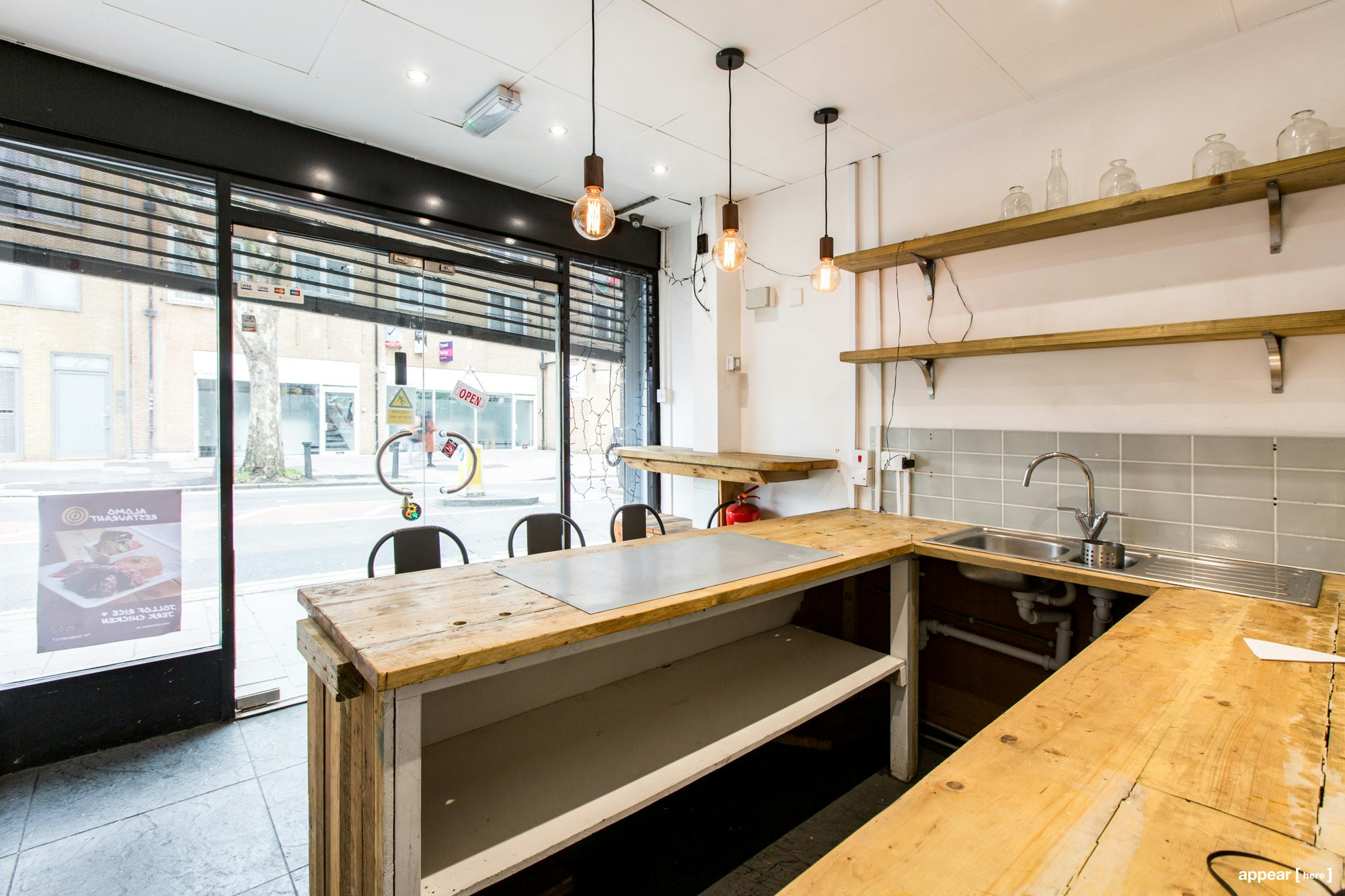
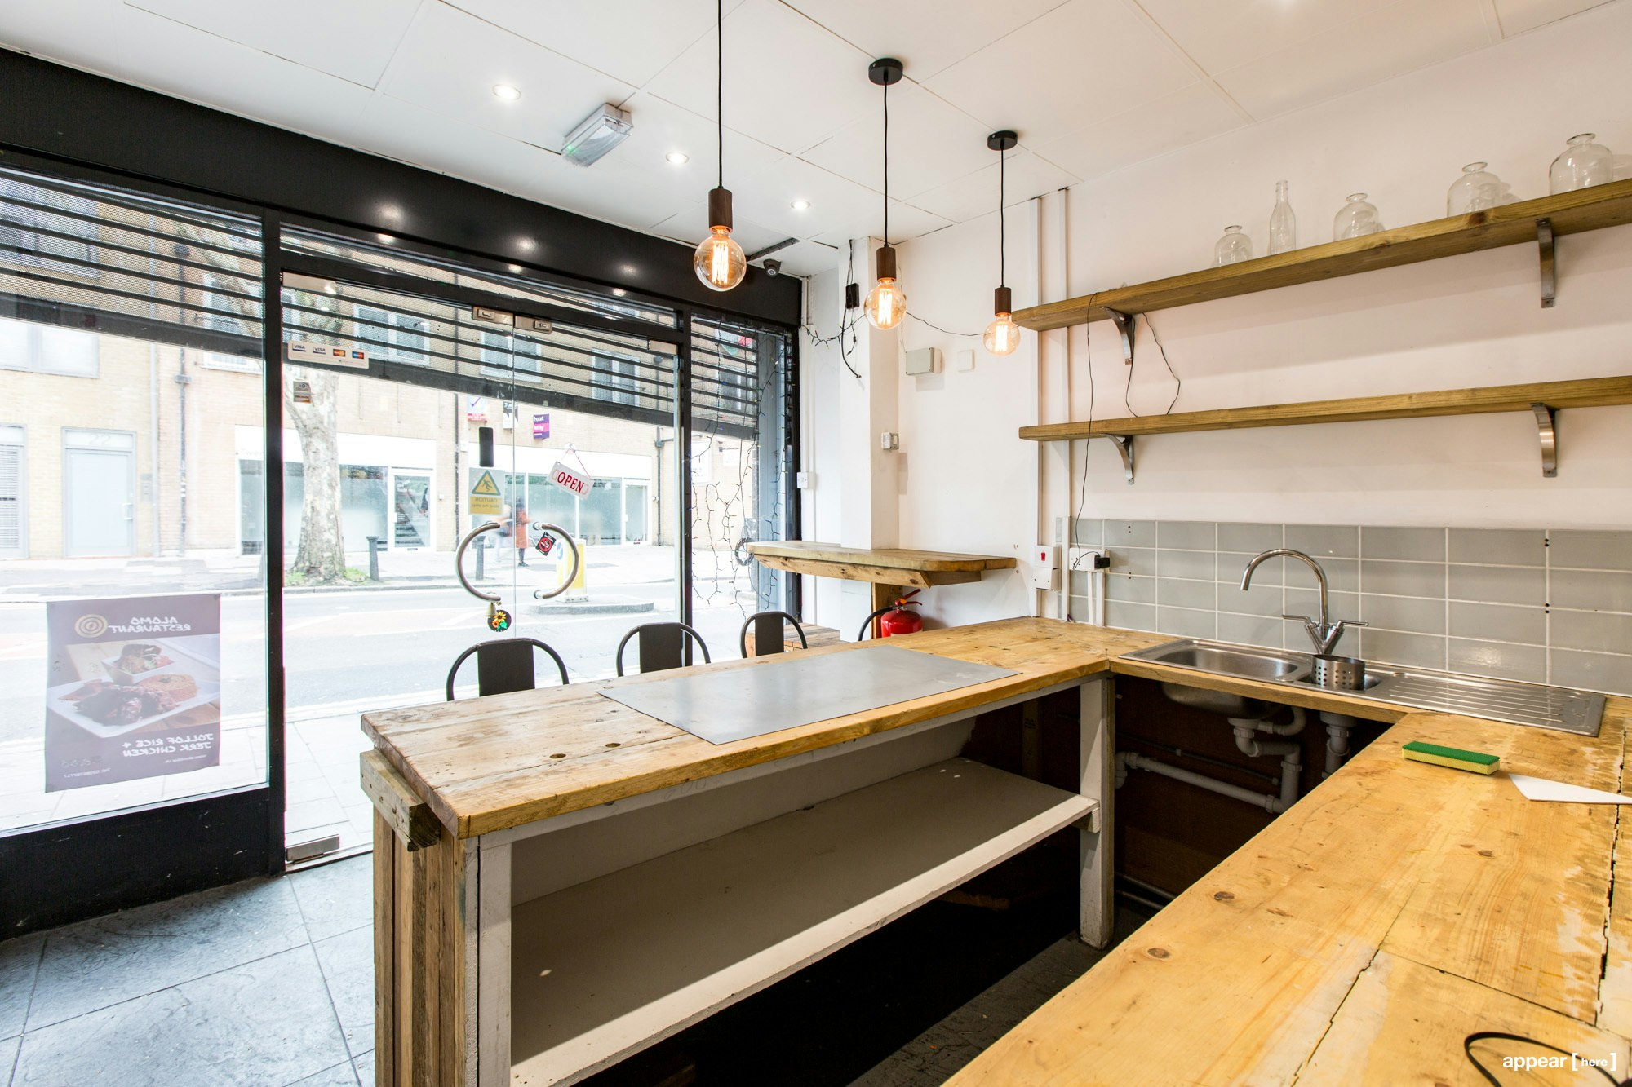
+ dish sponge (1449, 757)
